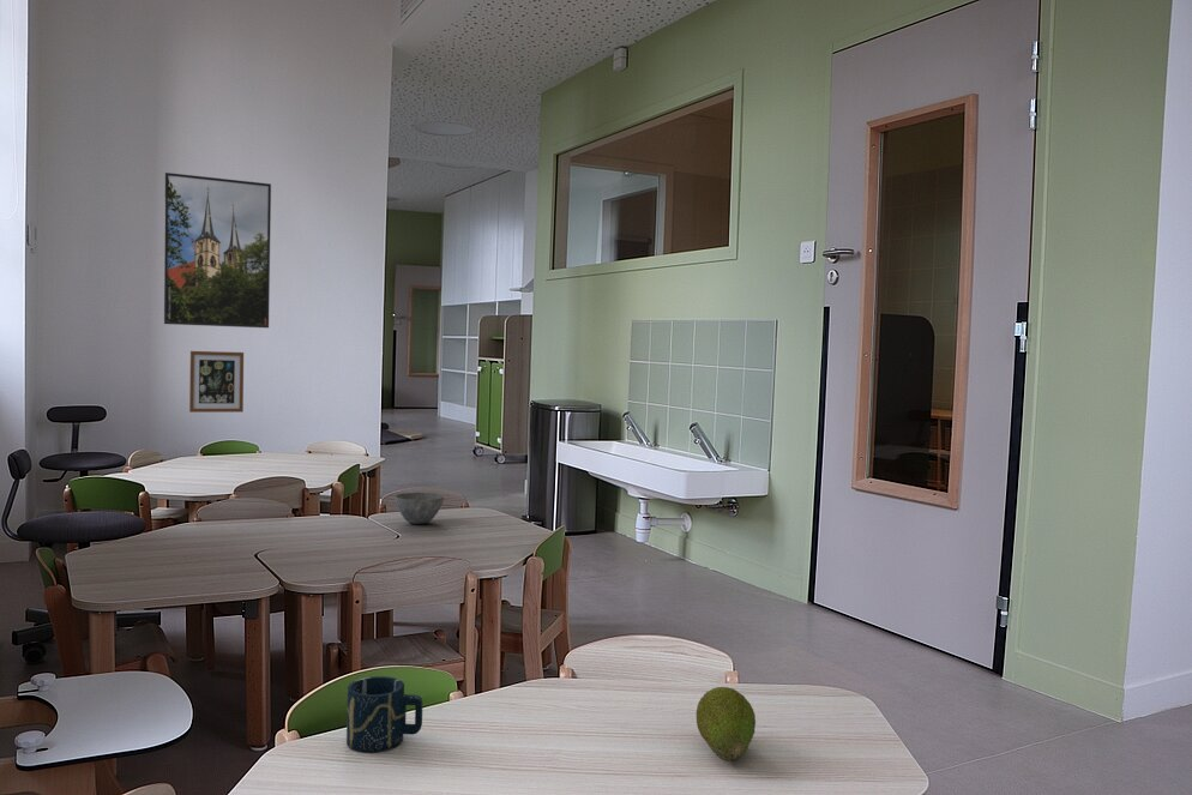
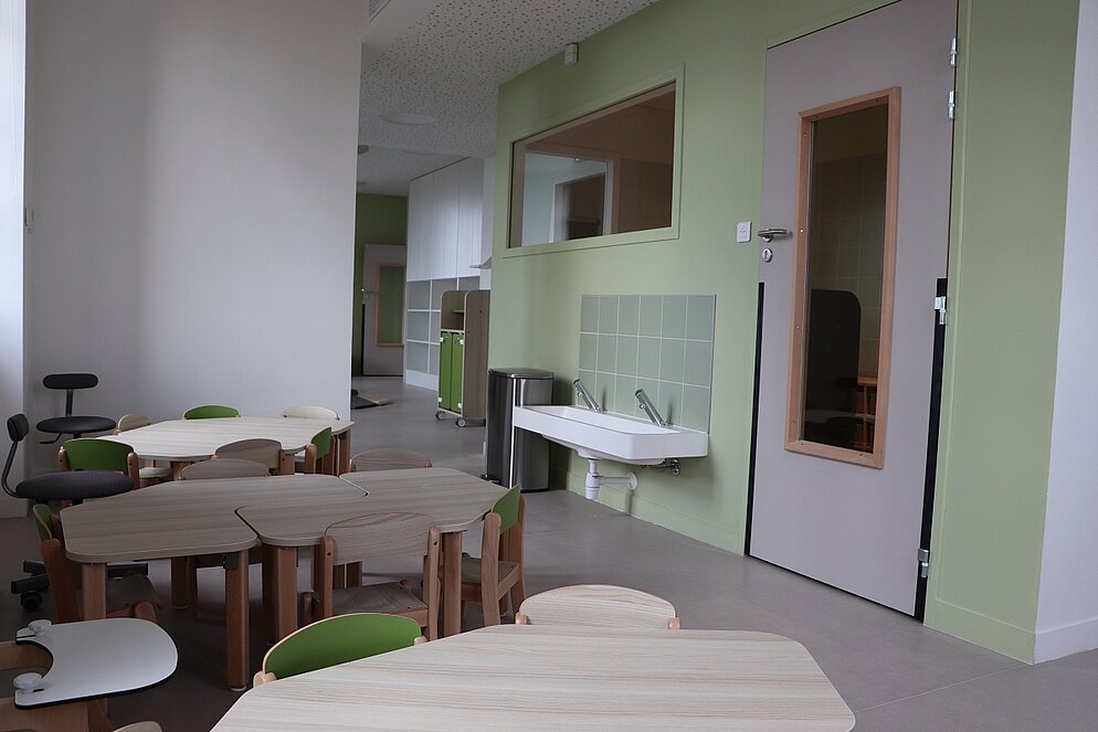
- cup (385, 713)
- wall art (216, 381)
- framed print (218, 252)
- bowl (419, 508)
- fruit (727, 722)
